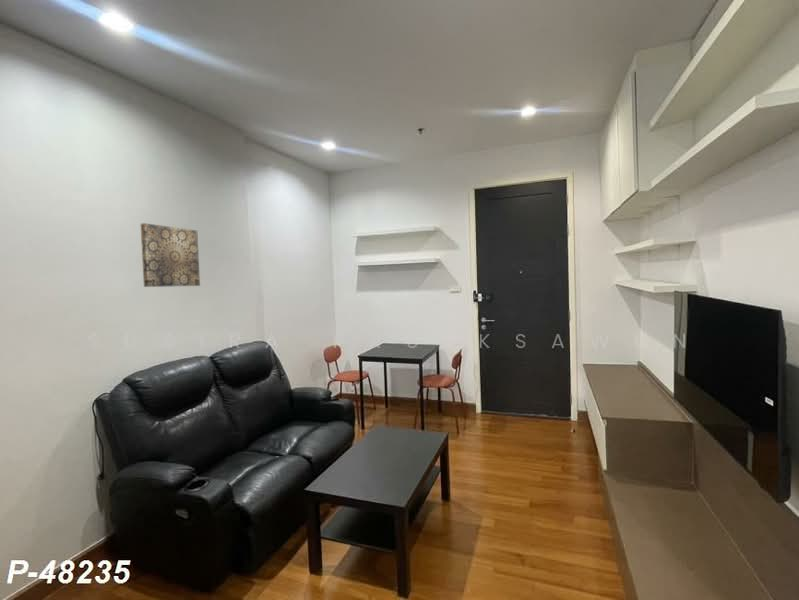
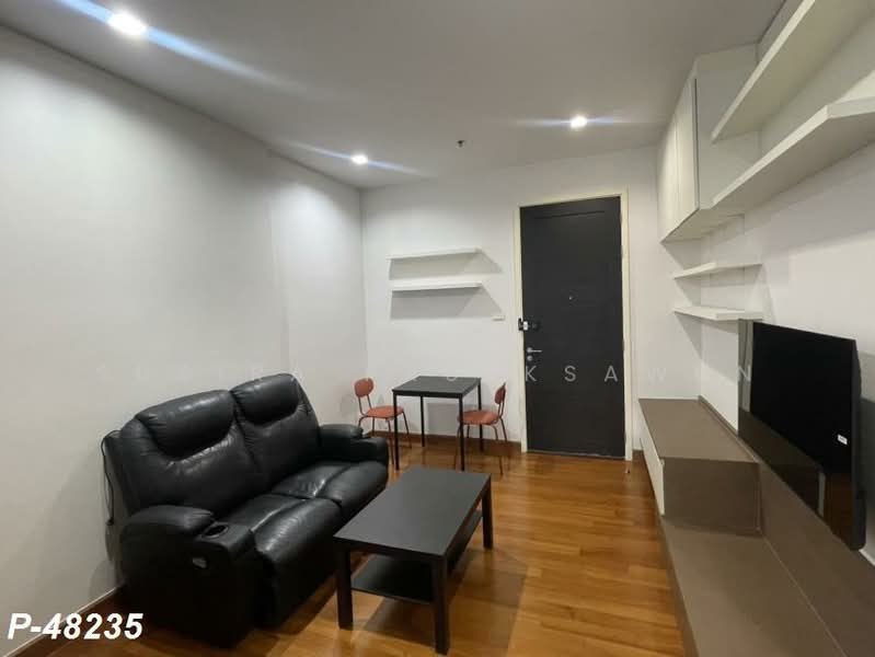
- wall art (172, 256)
